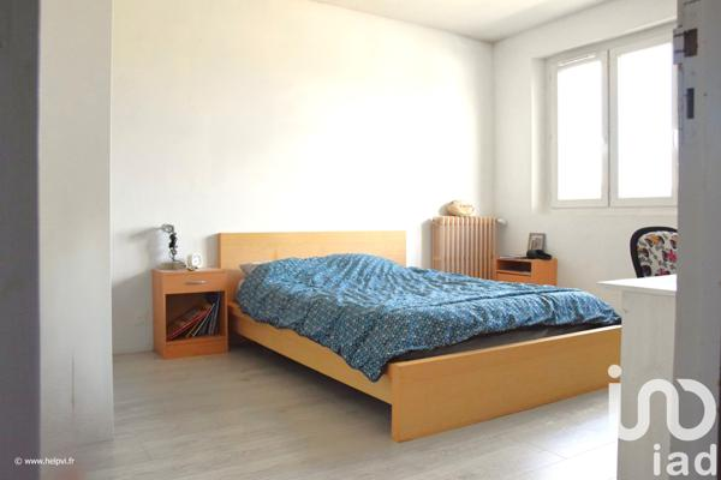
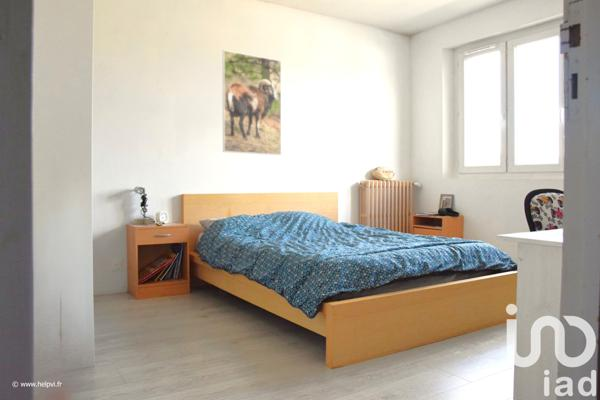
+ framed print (252, 104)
